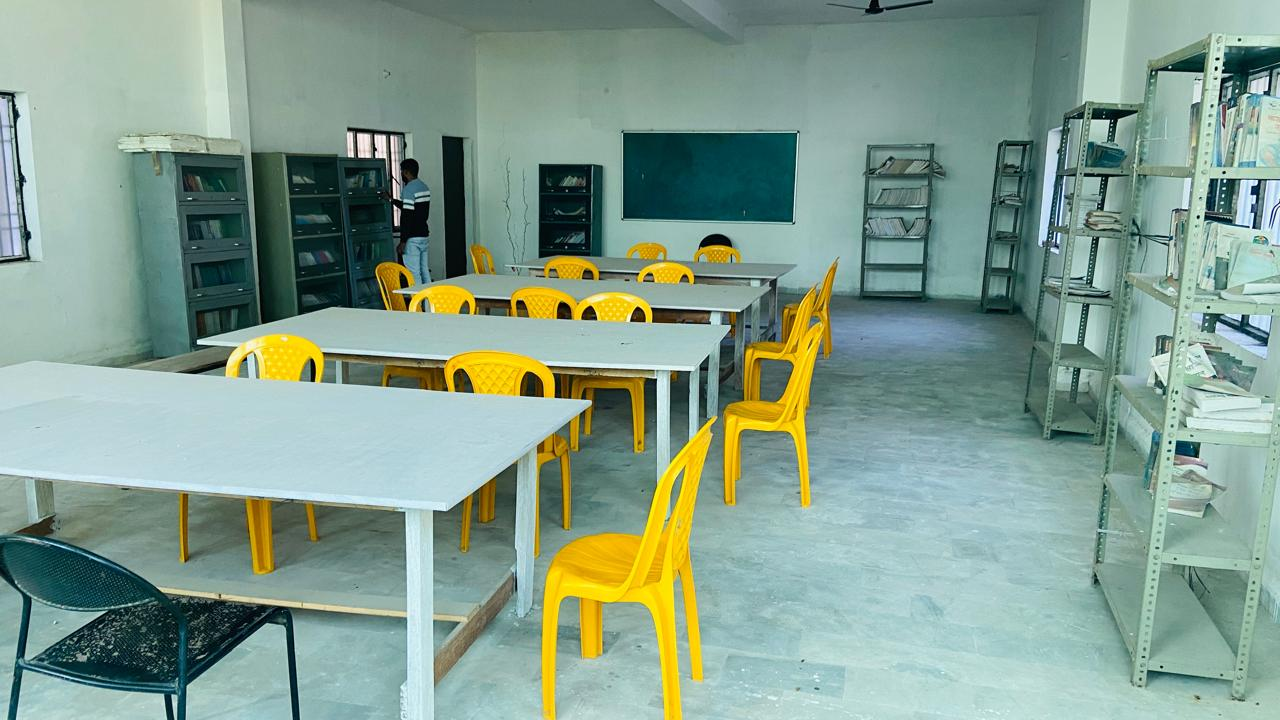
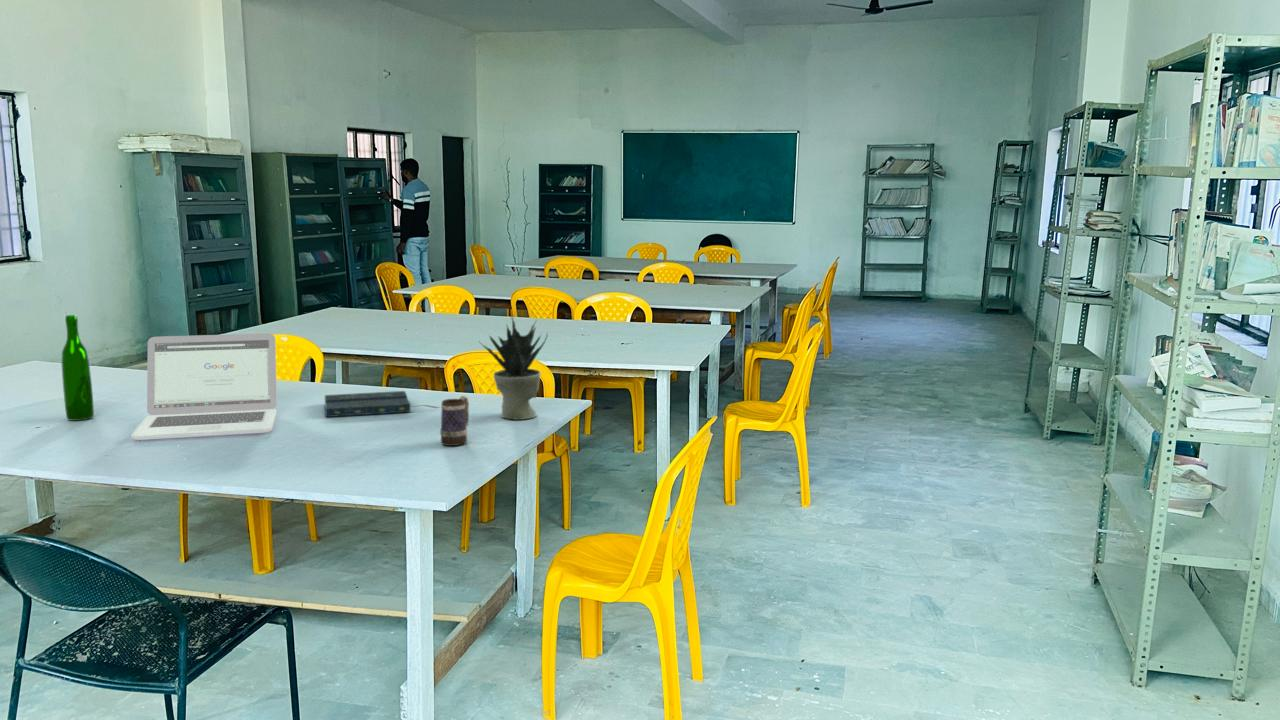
+ wine bottle (75, 367)
+ potted plant (521, 367)
+ mug (457, 420)
+ book (382, 402)
+ laptop (207, 383)
